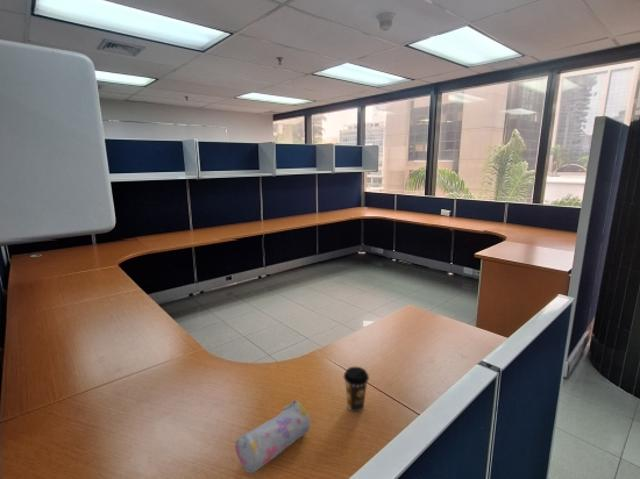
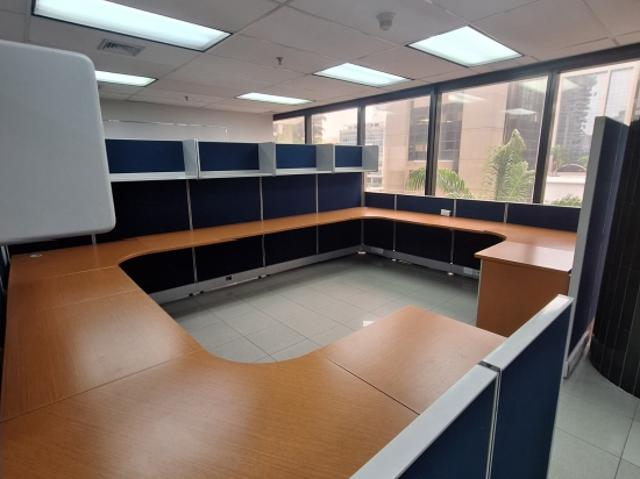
- pencil case (275, 434)
- coffee cup (355, 389)
